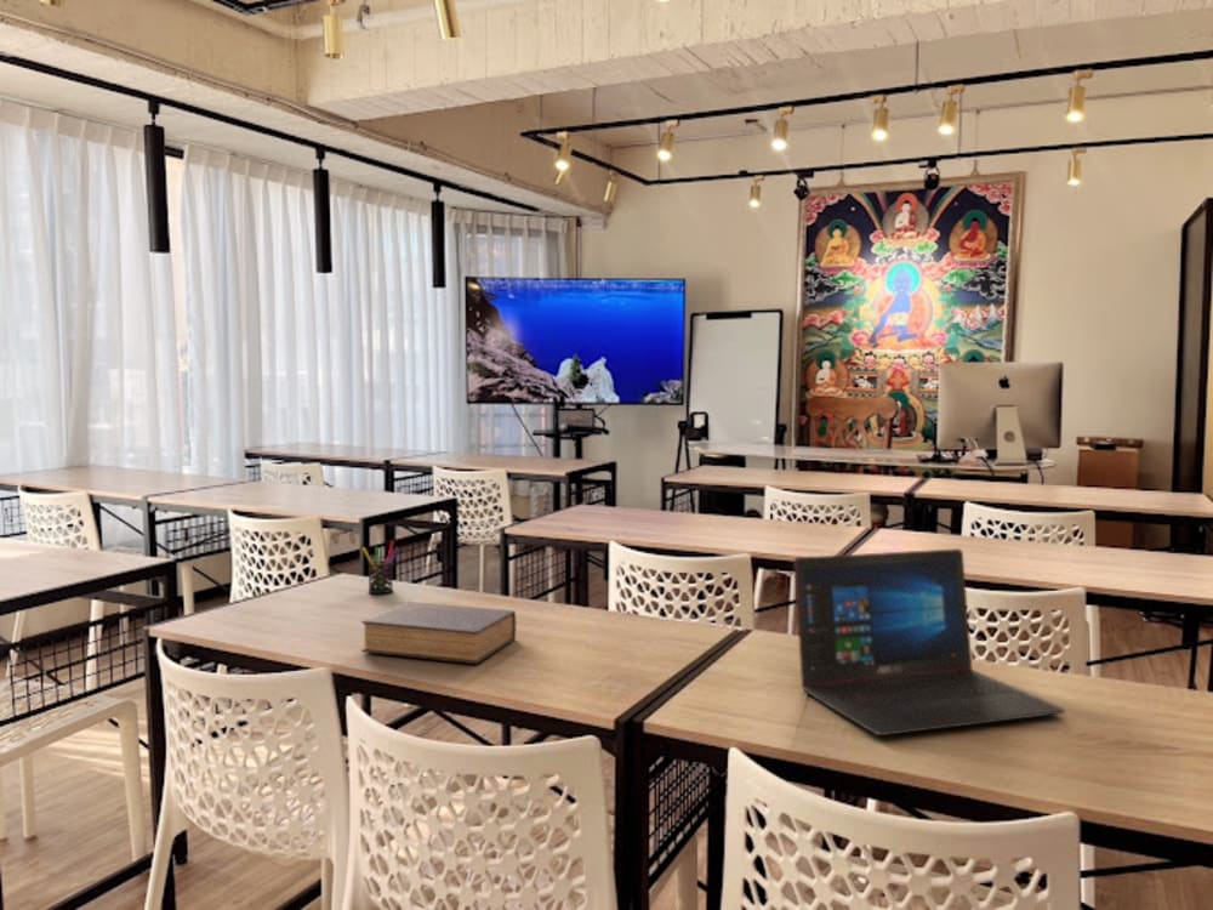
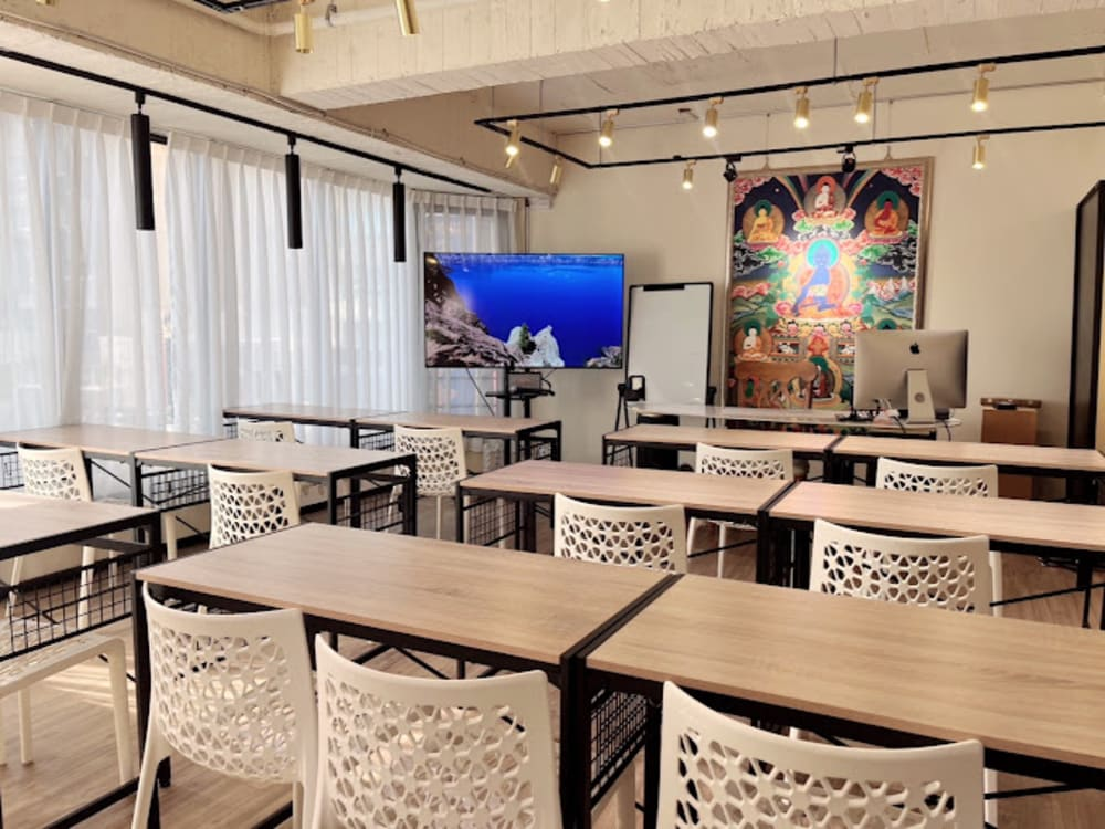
- pen holder (381, 565)
- book (440, 630)
- laptop (924, 633)
